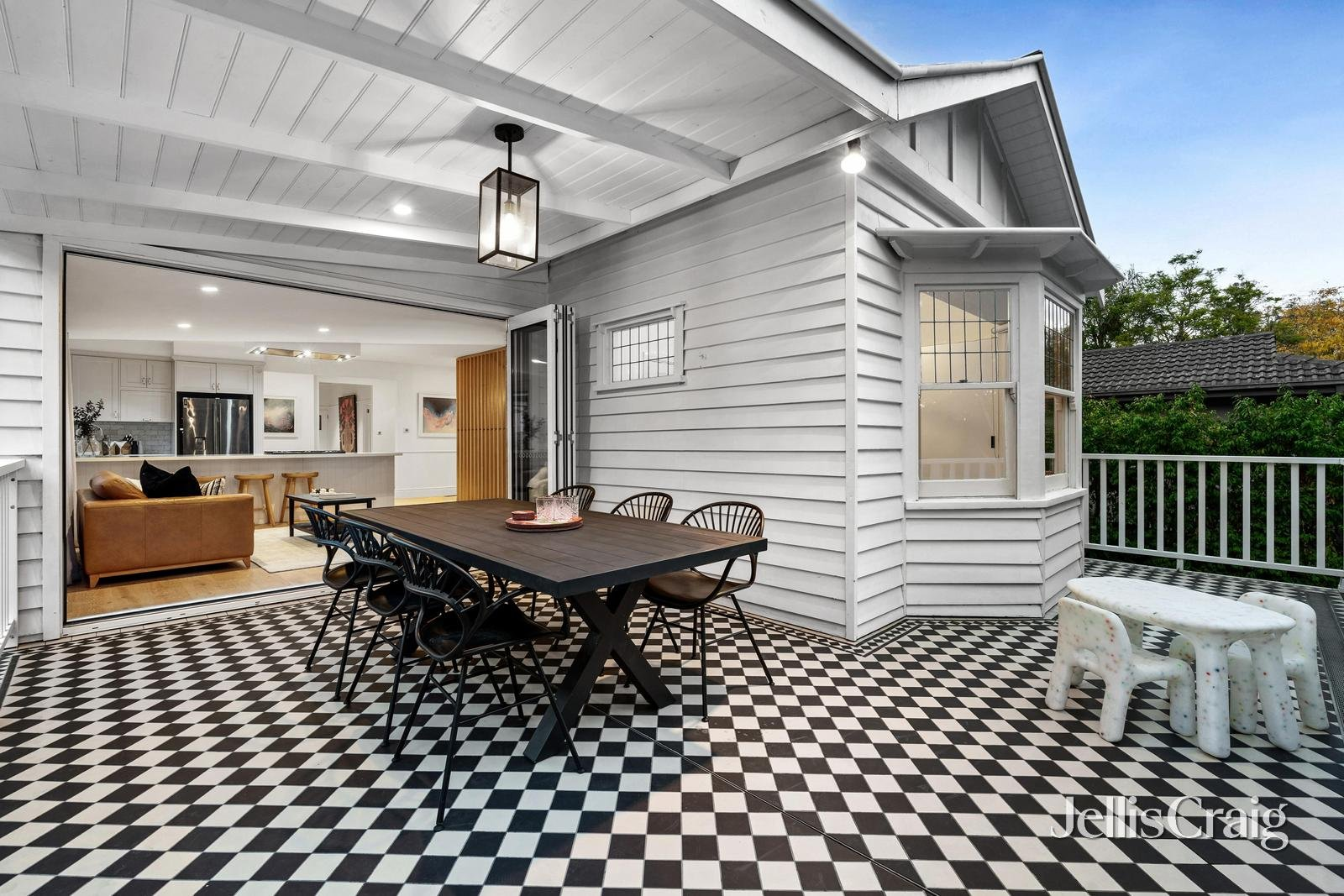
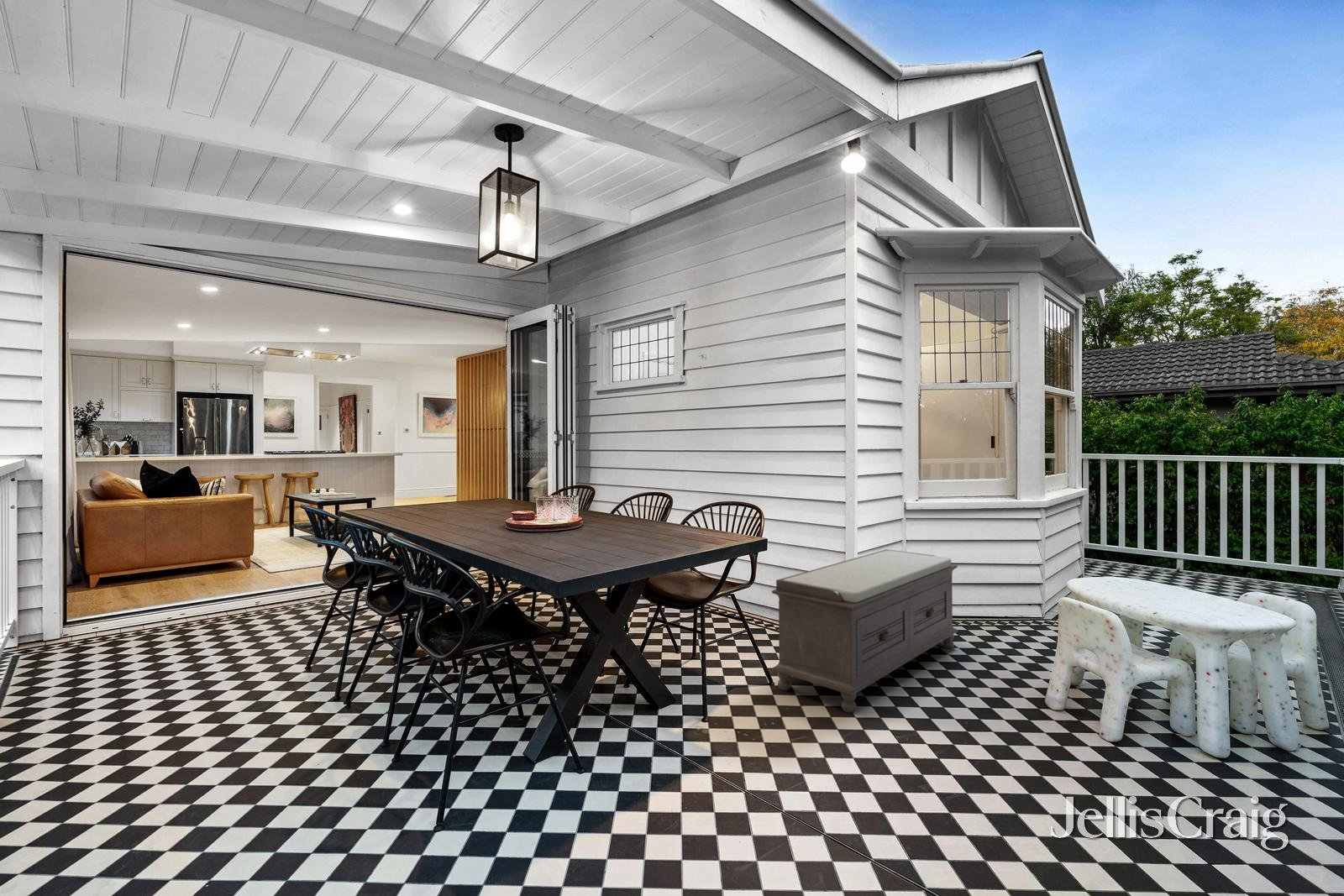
+ bench (873, 616)
